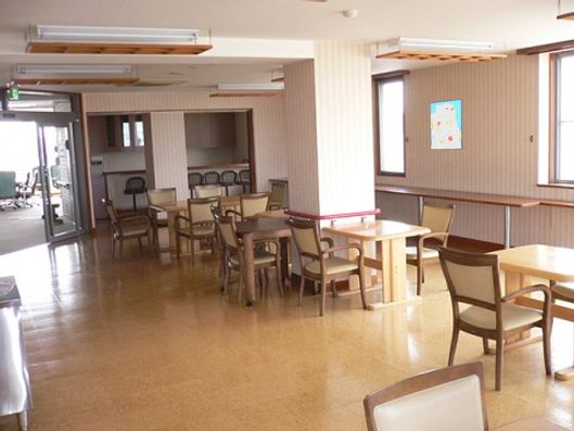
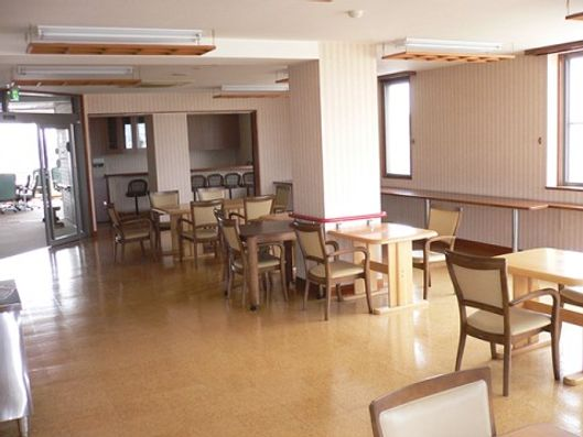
- wall art (445, 125)
